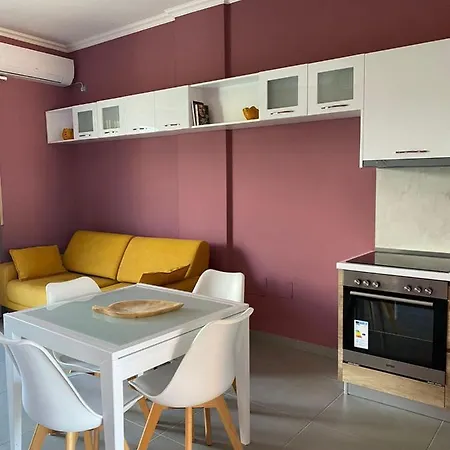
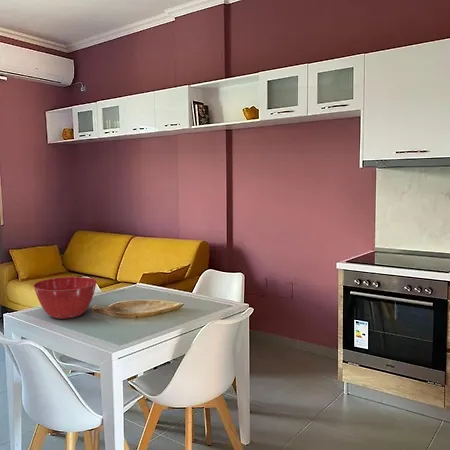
+ mixing bowl (66, 298)
